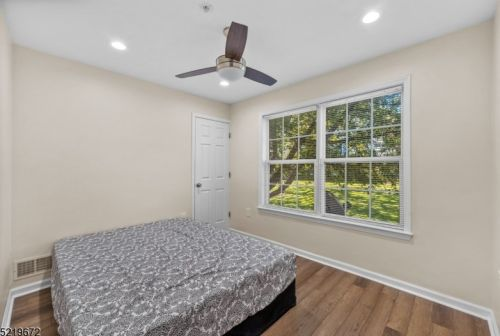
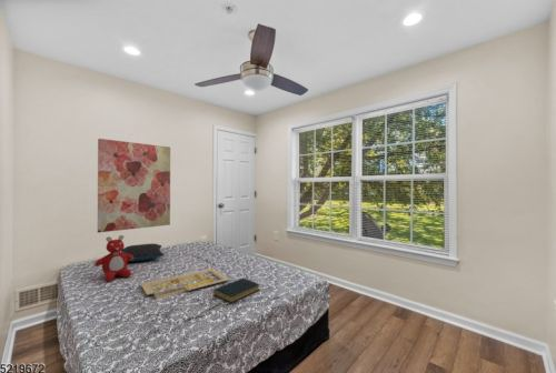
+ wall art (137, 185)
+ pillow (140, 252)
+ serving tray (186, 281)
+ hardback book (237, 289)
+ teddy bear (116, 256)
